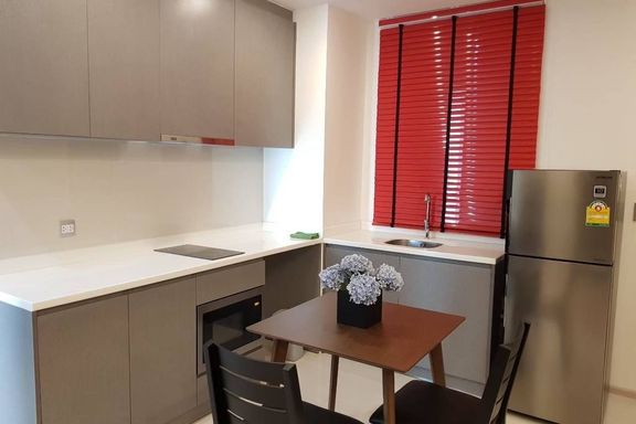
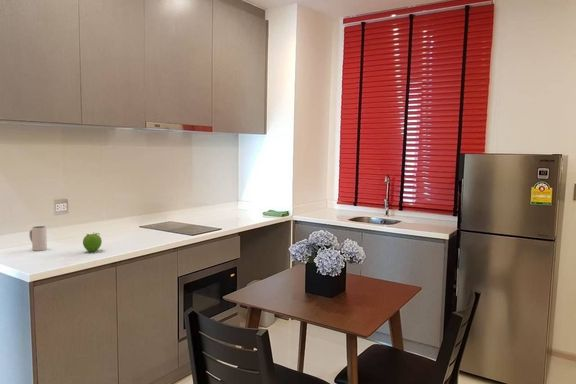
+ mug (37, 237)
+ fruit (92, 241)
